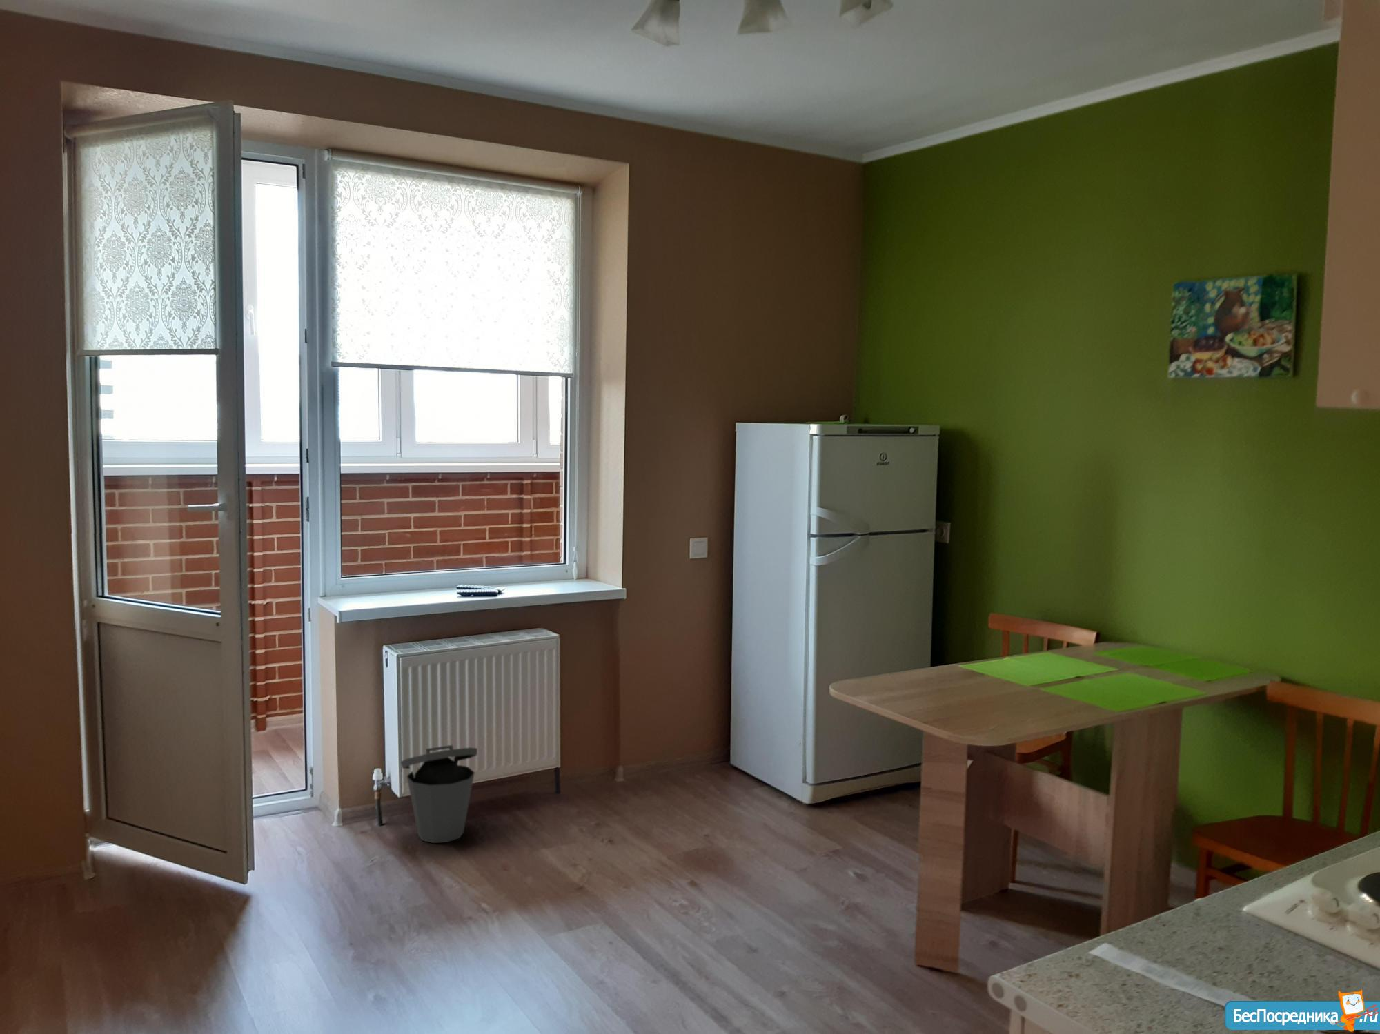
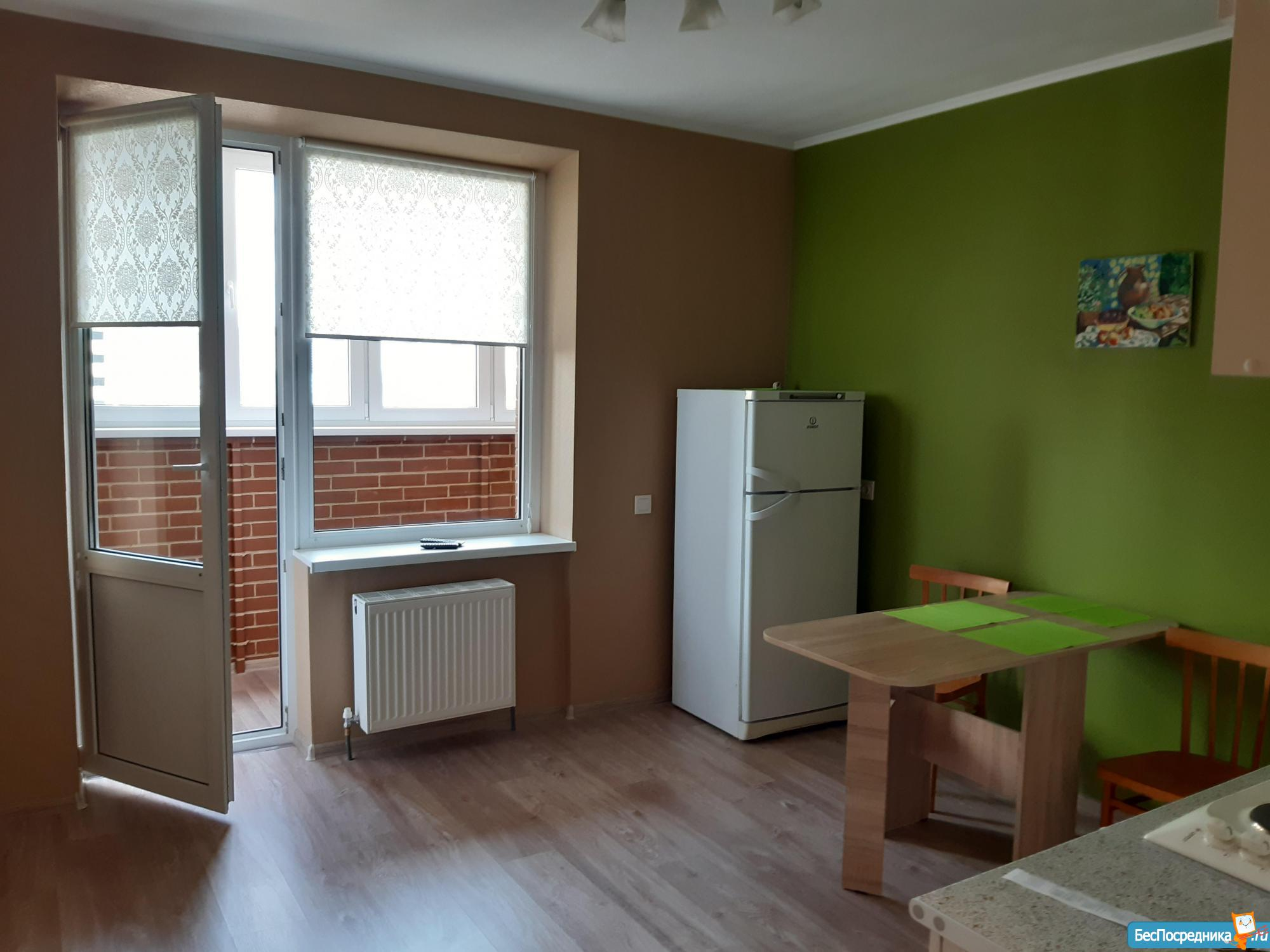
- trash can (439, 786)
